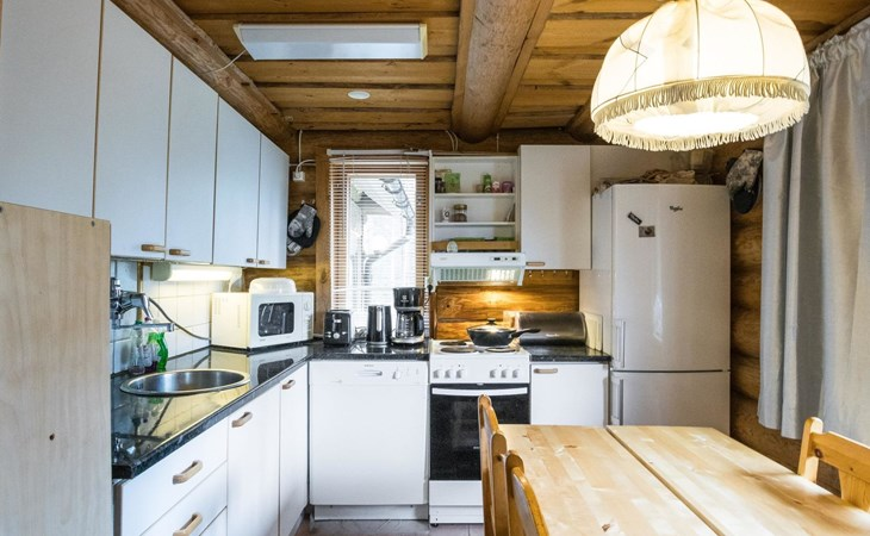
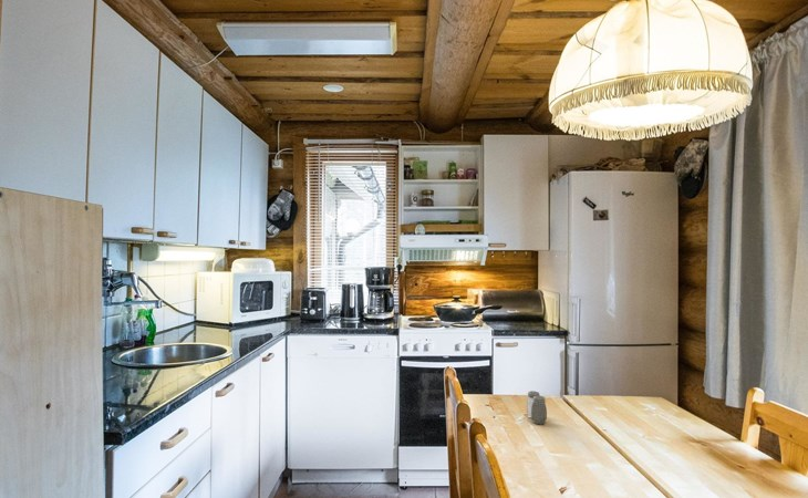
+ salt and pepper shaker (536, 406)
